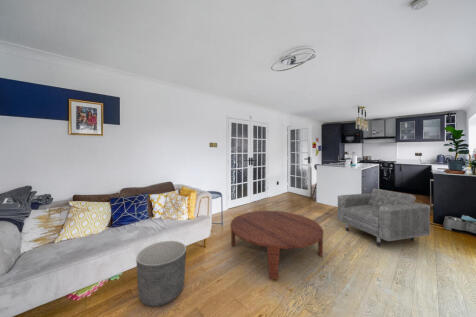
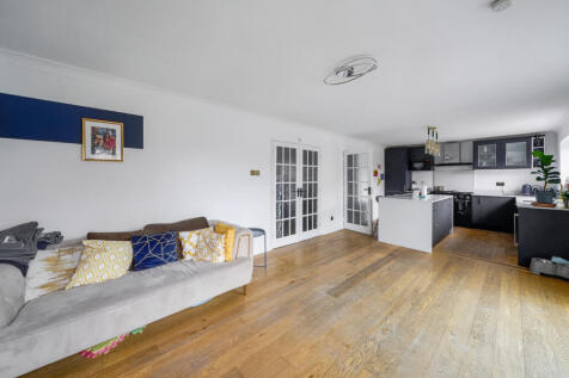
- armchair (378, 213)
- planter (162, 271)
- coffee table (274, 236)
